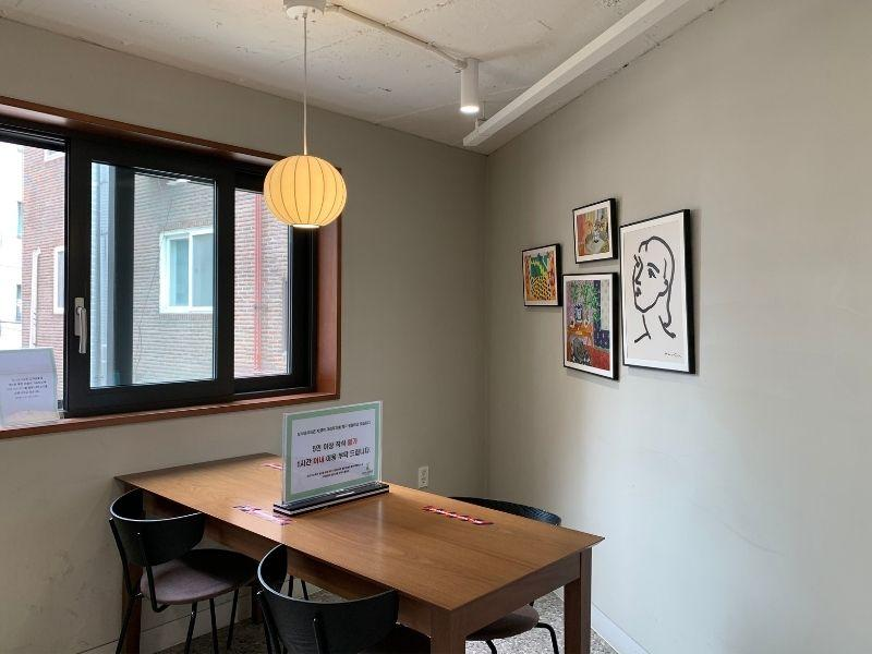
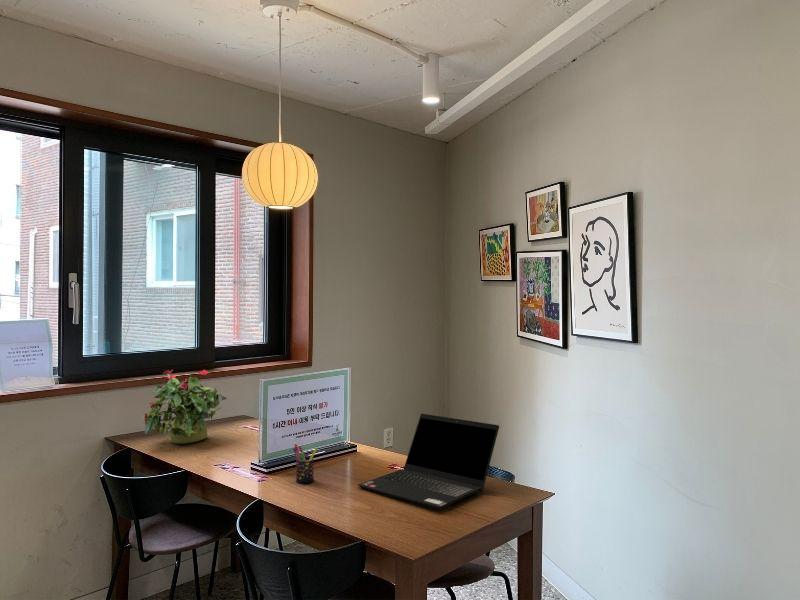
+ potted plant (185, 405)
+ pen holder (303, 462)
+ laptop computer (429, 456)
